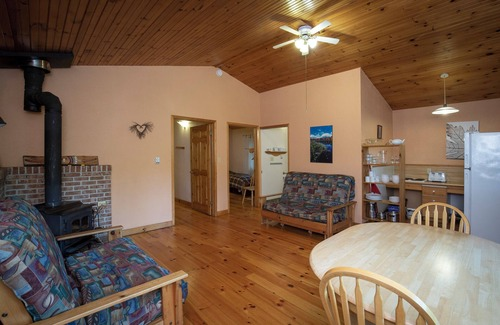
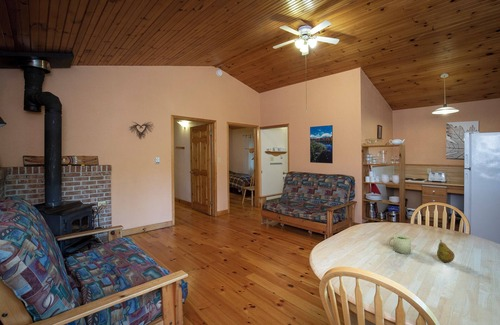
+ mug (399, 243)
+ fruit (445, 251)
